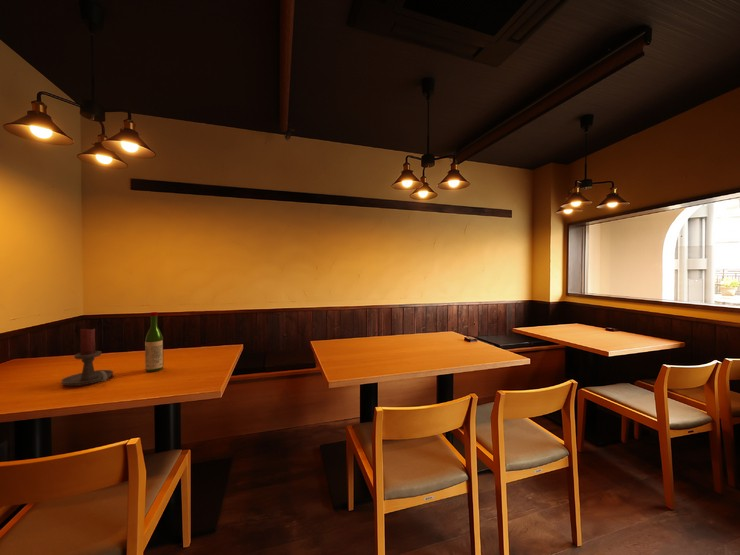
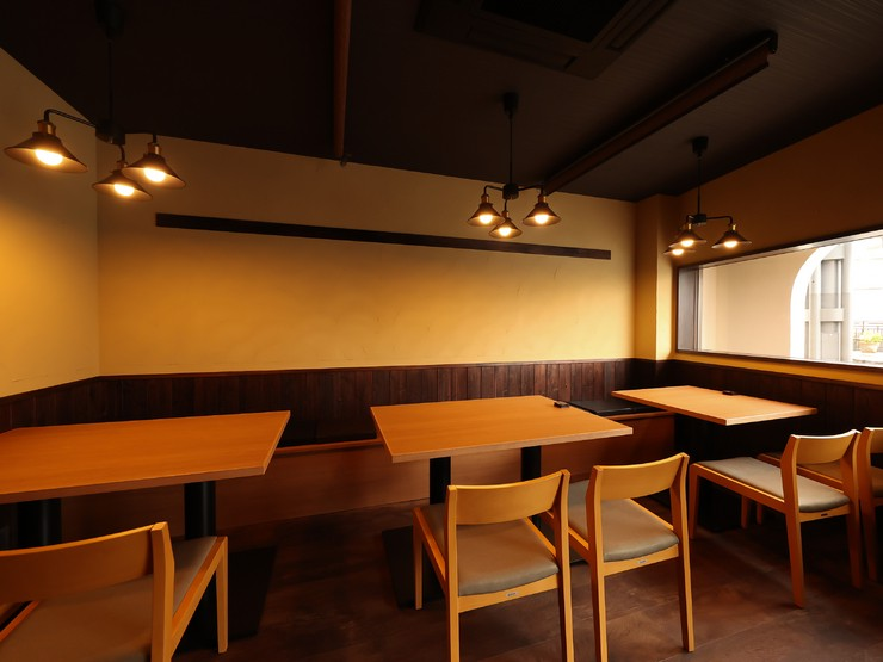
- wine bottle (154, 341)
- candle holder (91, 354)
